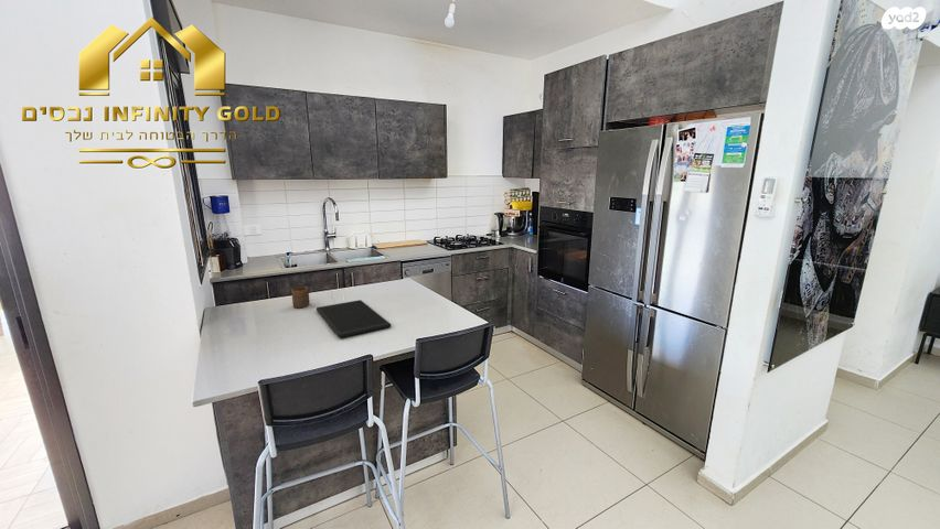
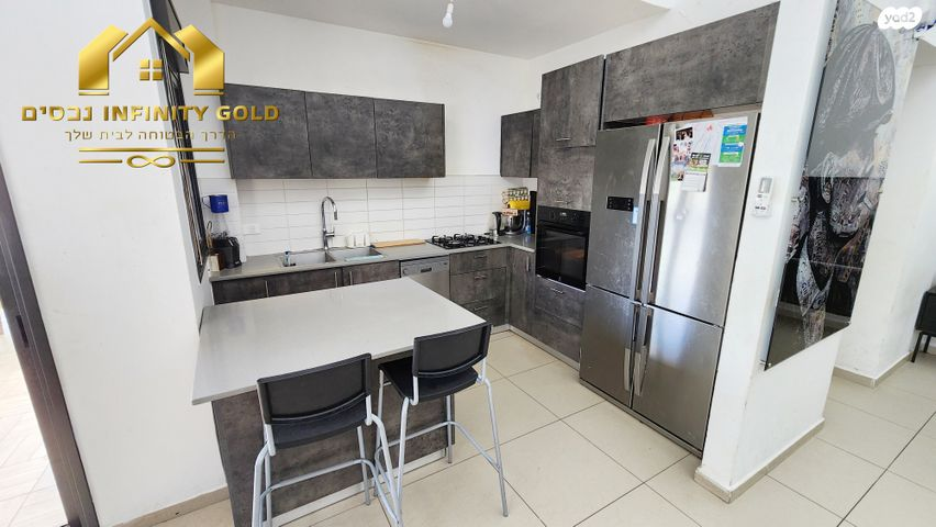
- cutting board (351, 316)
- cup (300, 296)
